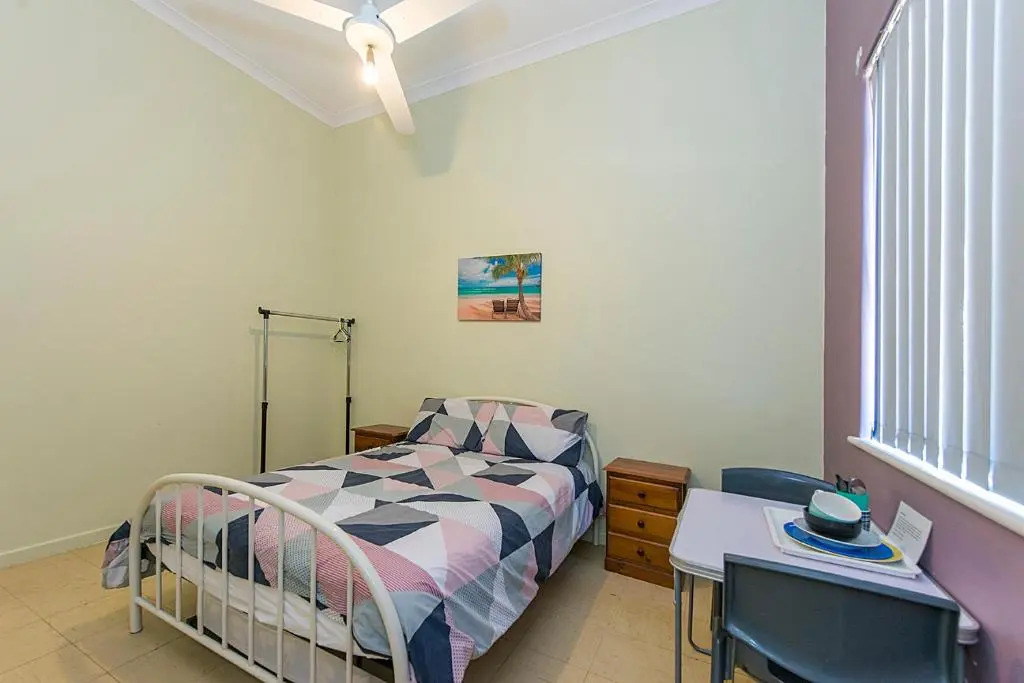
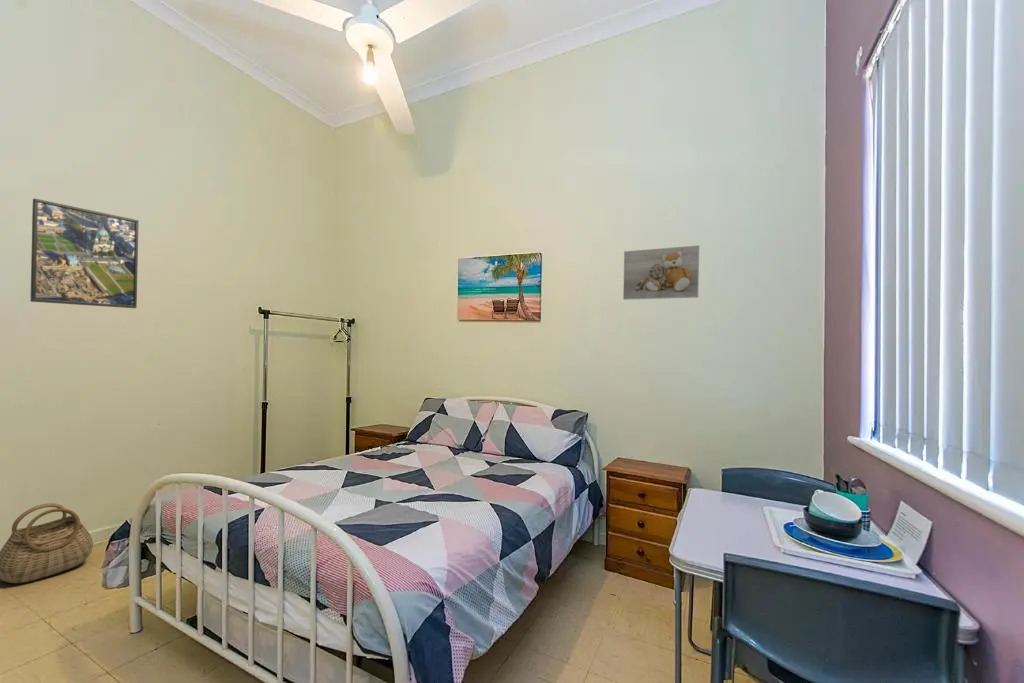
+ basket (46, 538)
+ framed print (660, 273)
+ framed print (88, 257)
